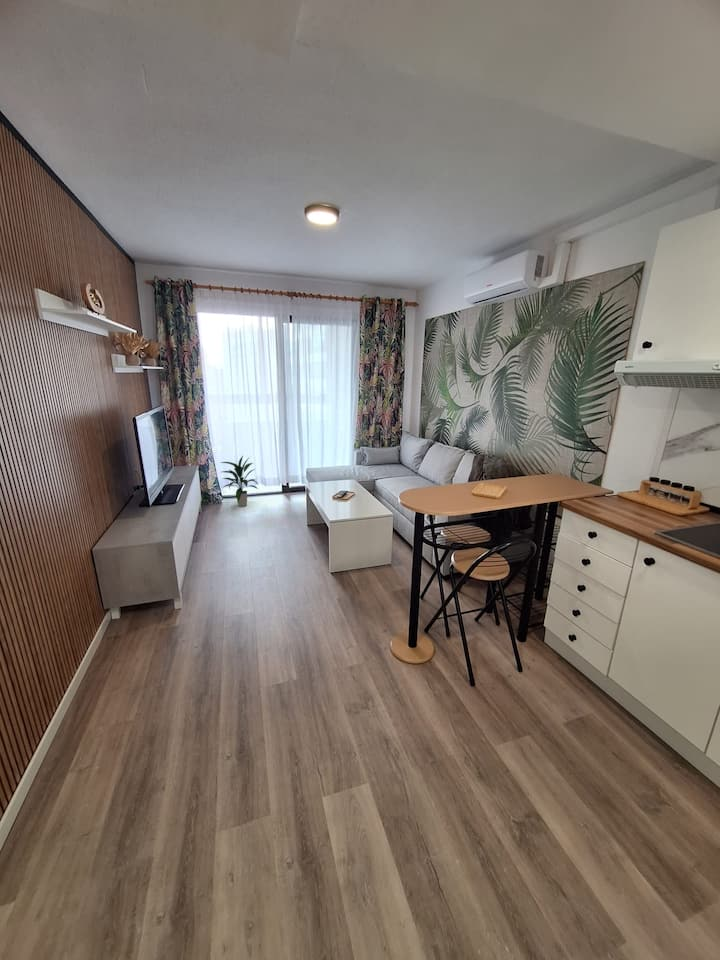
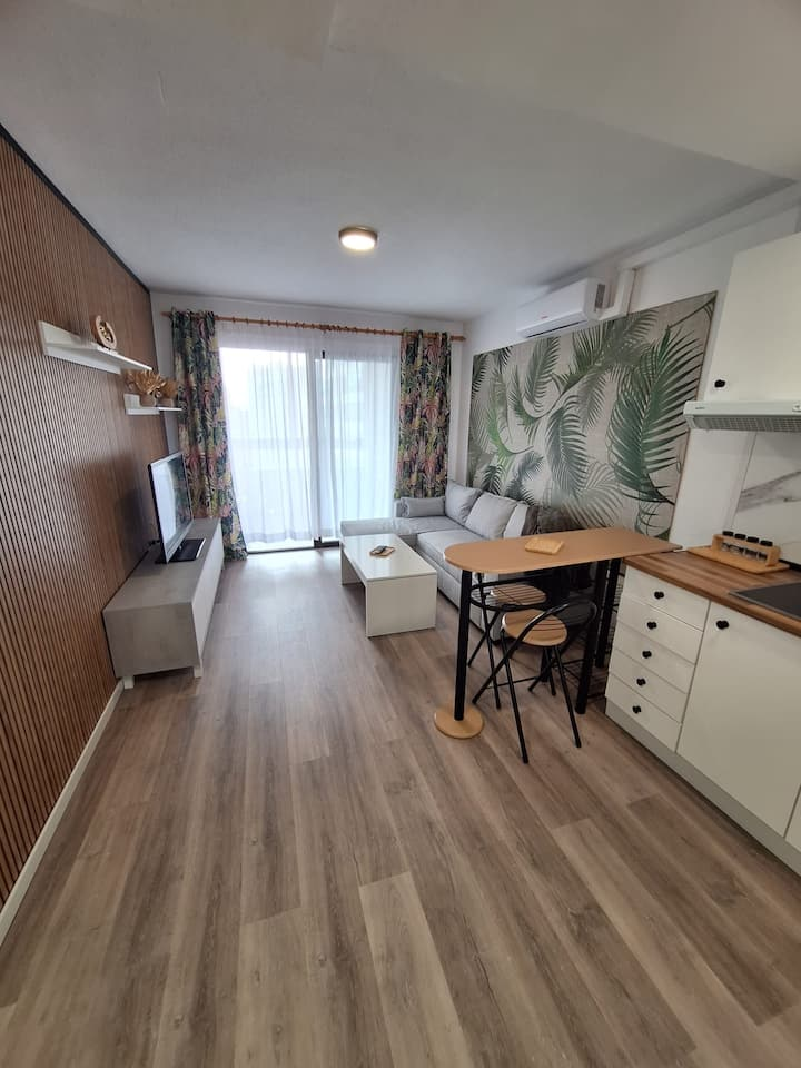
- indoor plant (238, 481)
